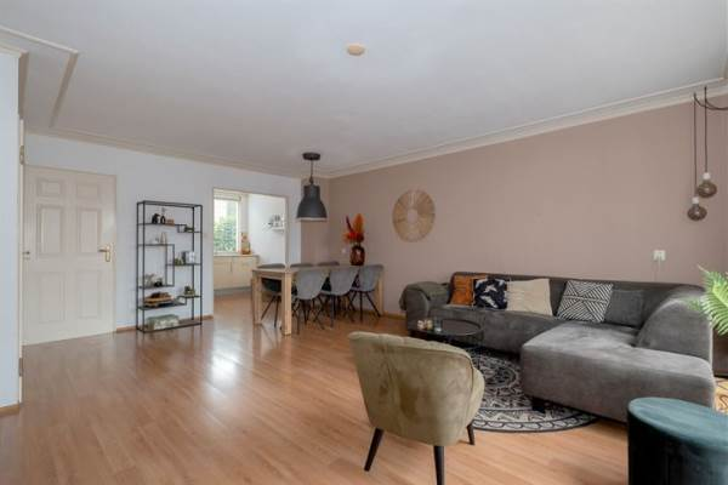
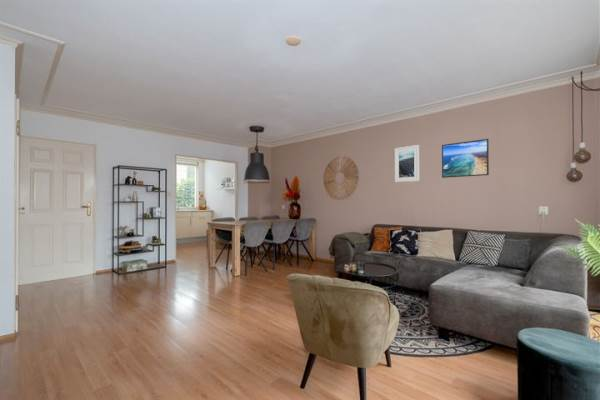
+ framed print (406, 164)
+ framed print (464, 159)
